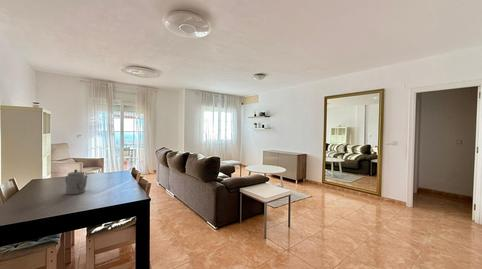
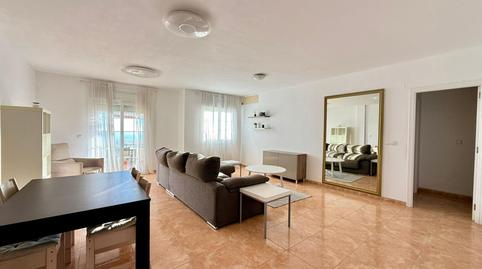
- teapot (76, 181)
